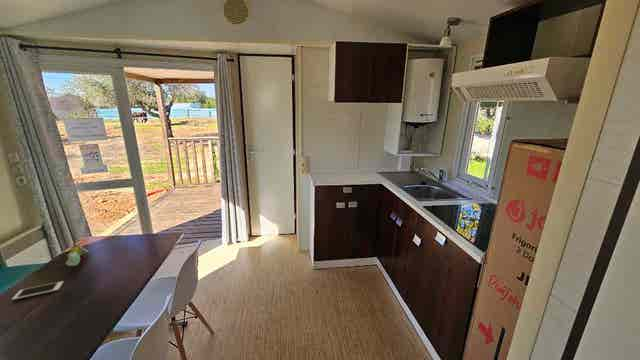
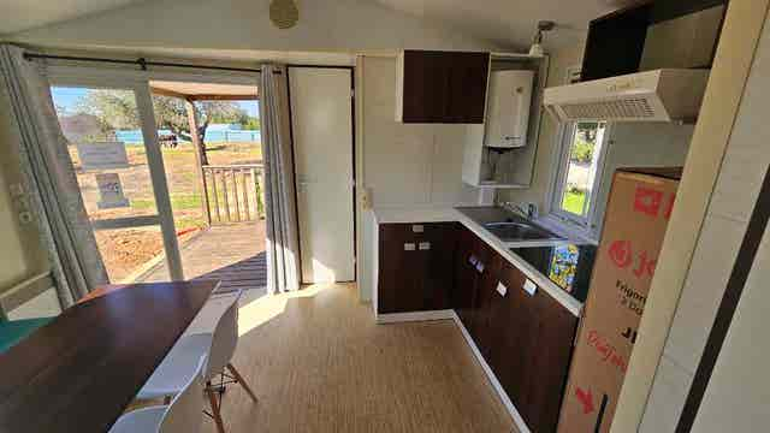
- bust sculpture (74, 253)
- cell phone (39, 290)
